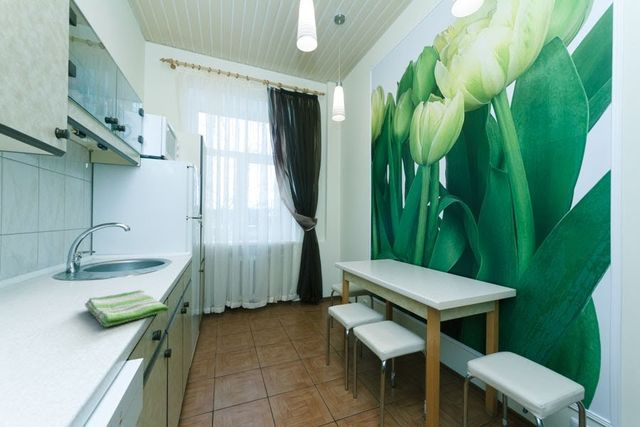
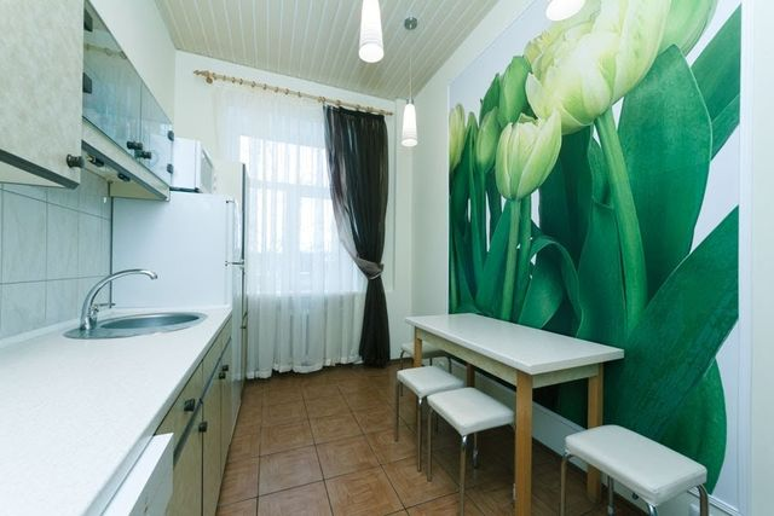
- dish towel (127, 304)
